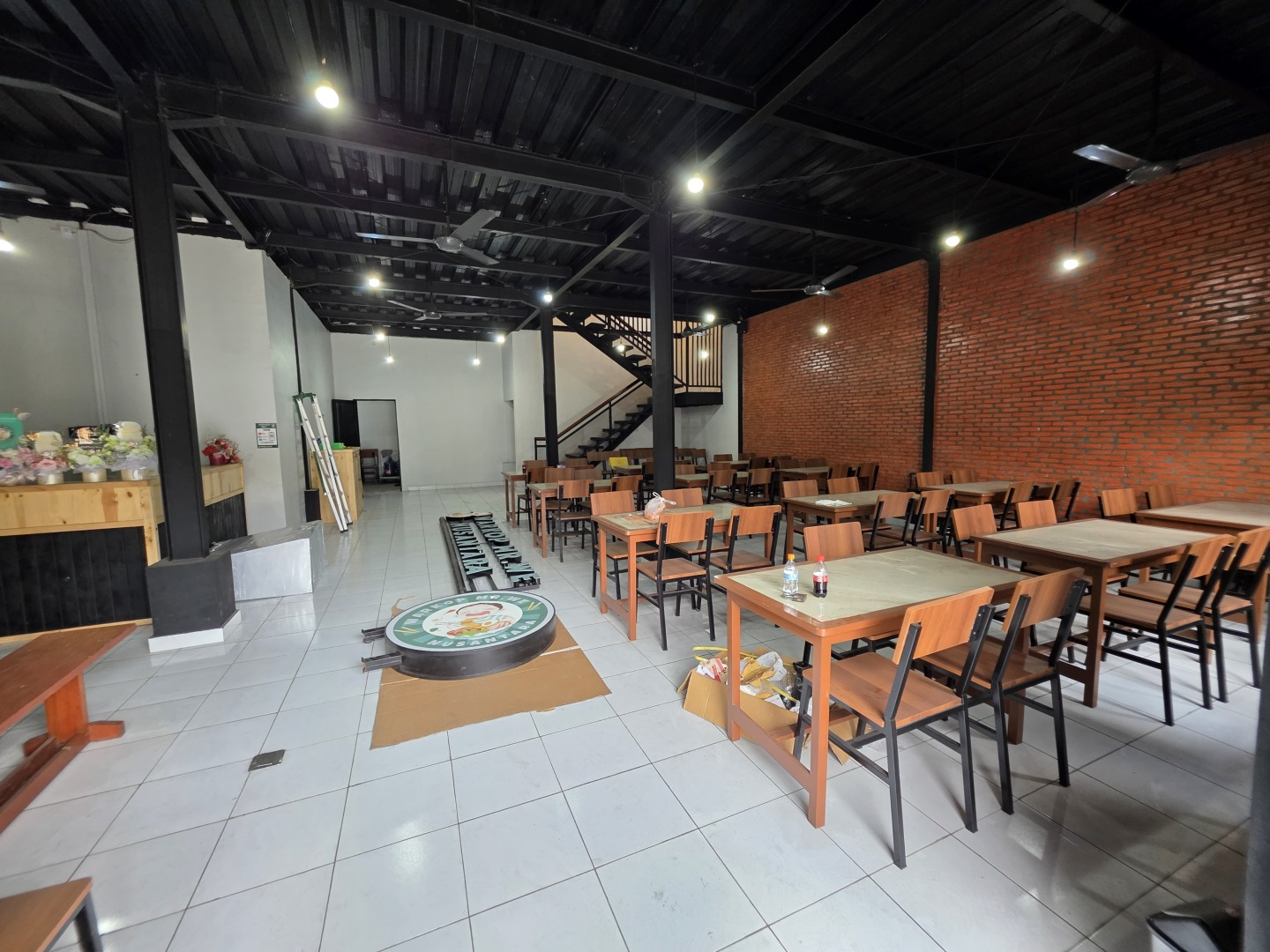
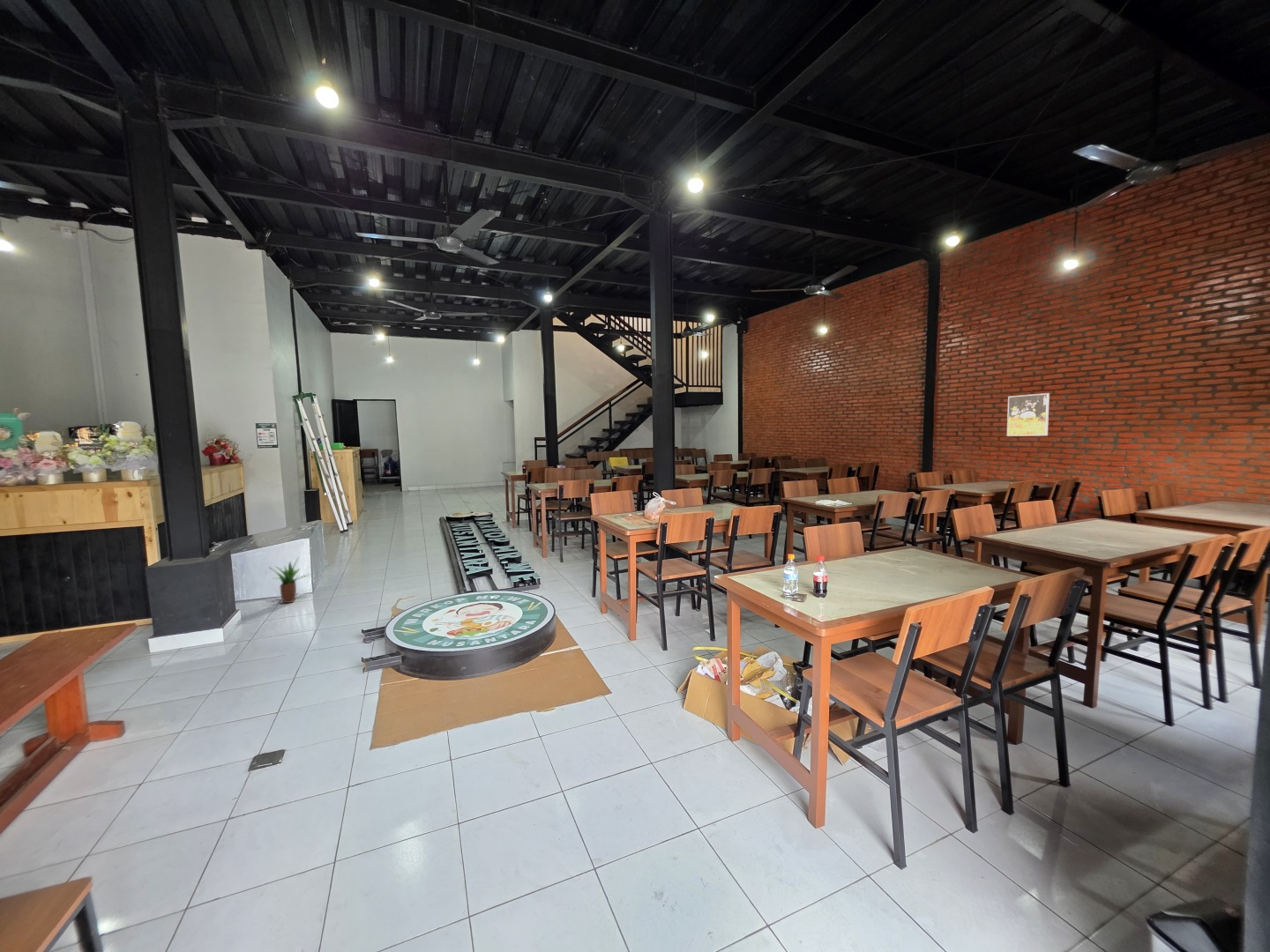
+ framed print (1027, 415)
+ potted plant (291, 579)
